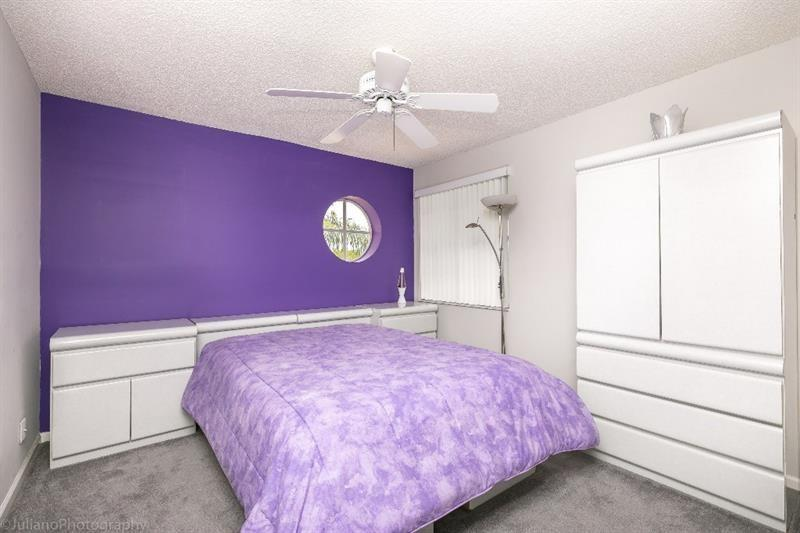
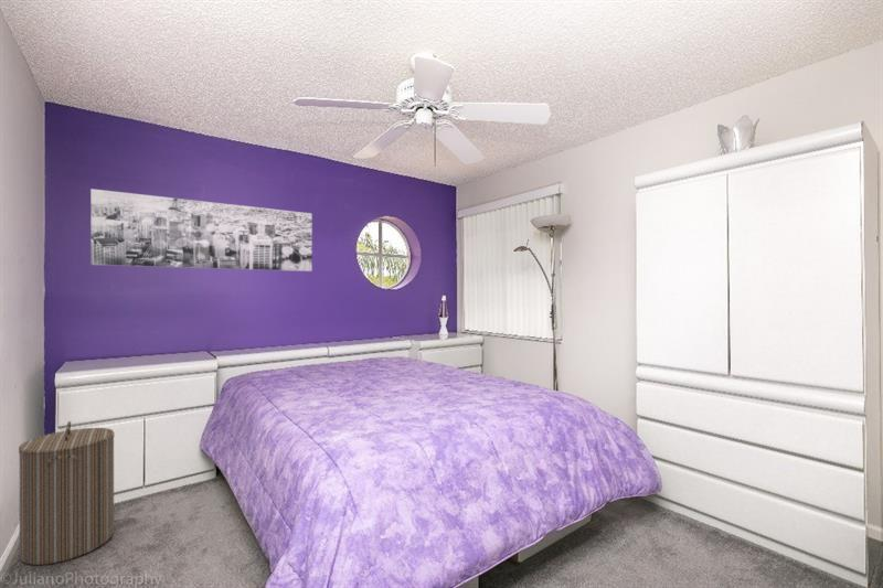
+ laundry hamper (68, 482)
+ wall art (215, 235)
